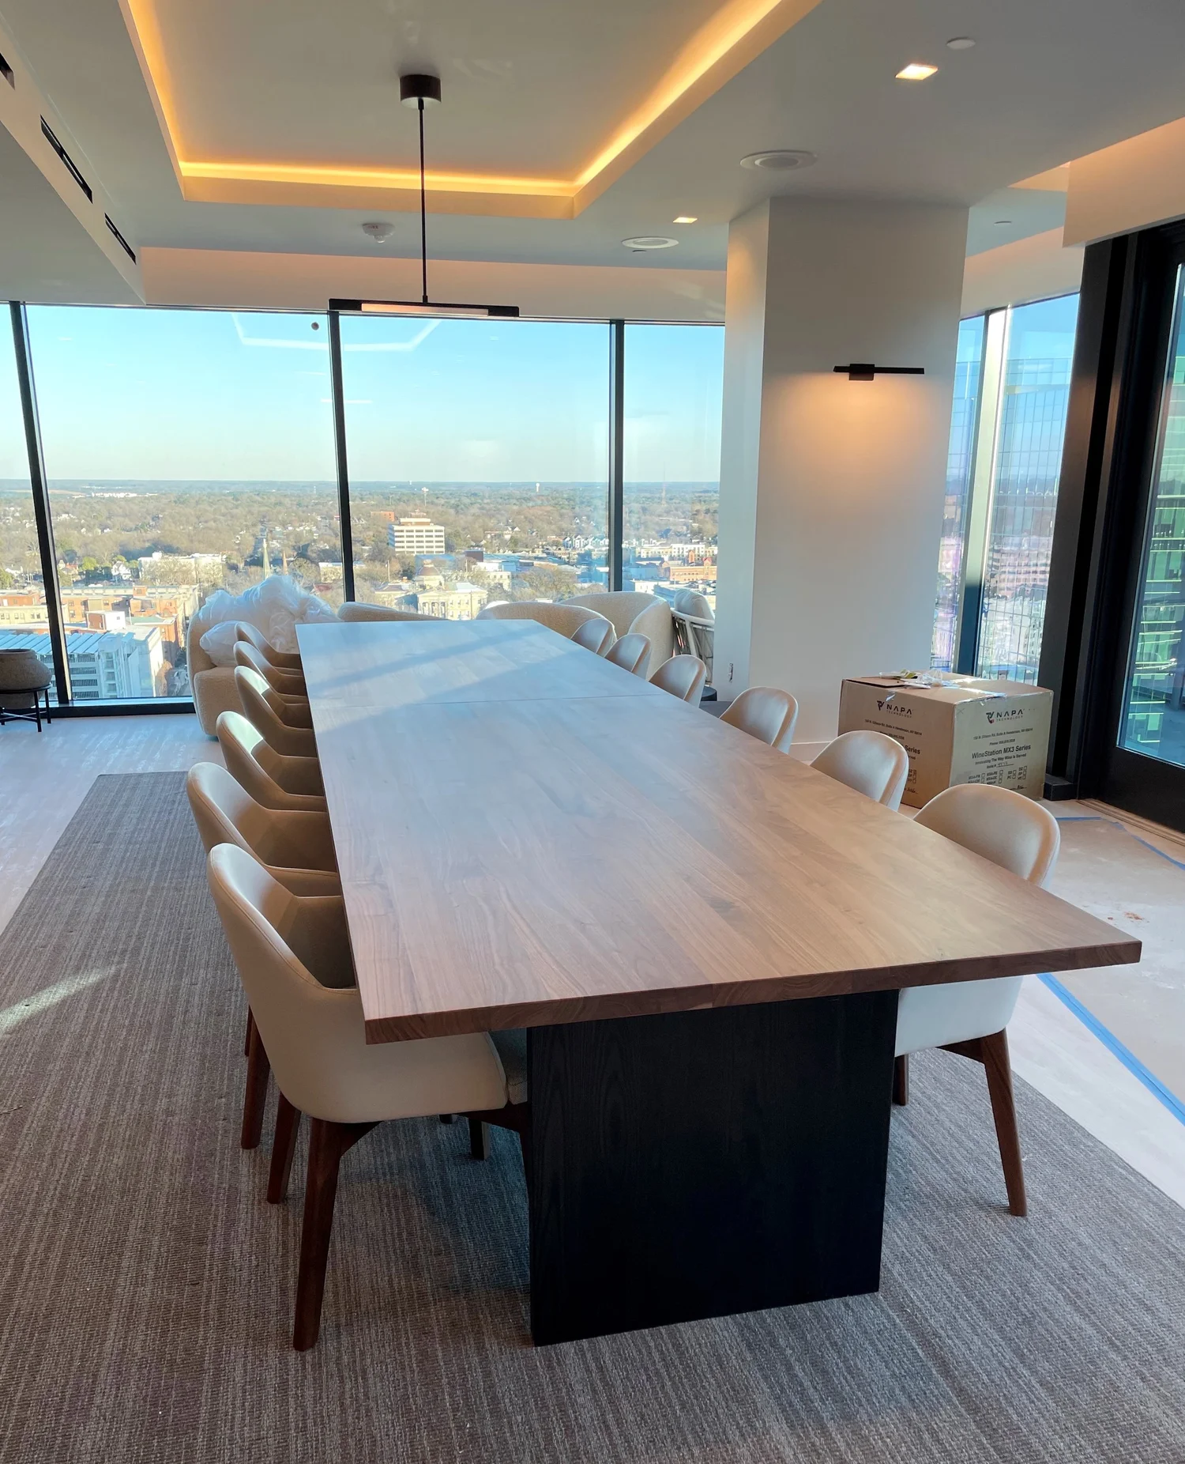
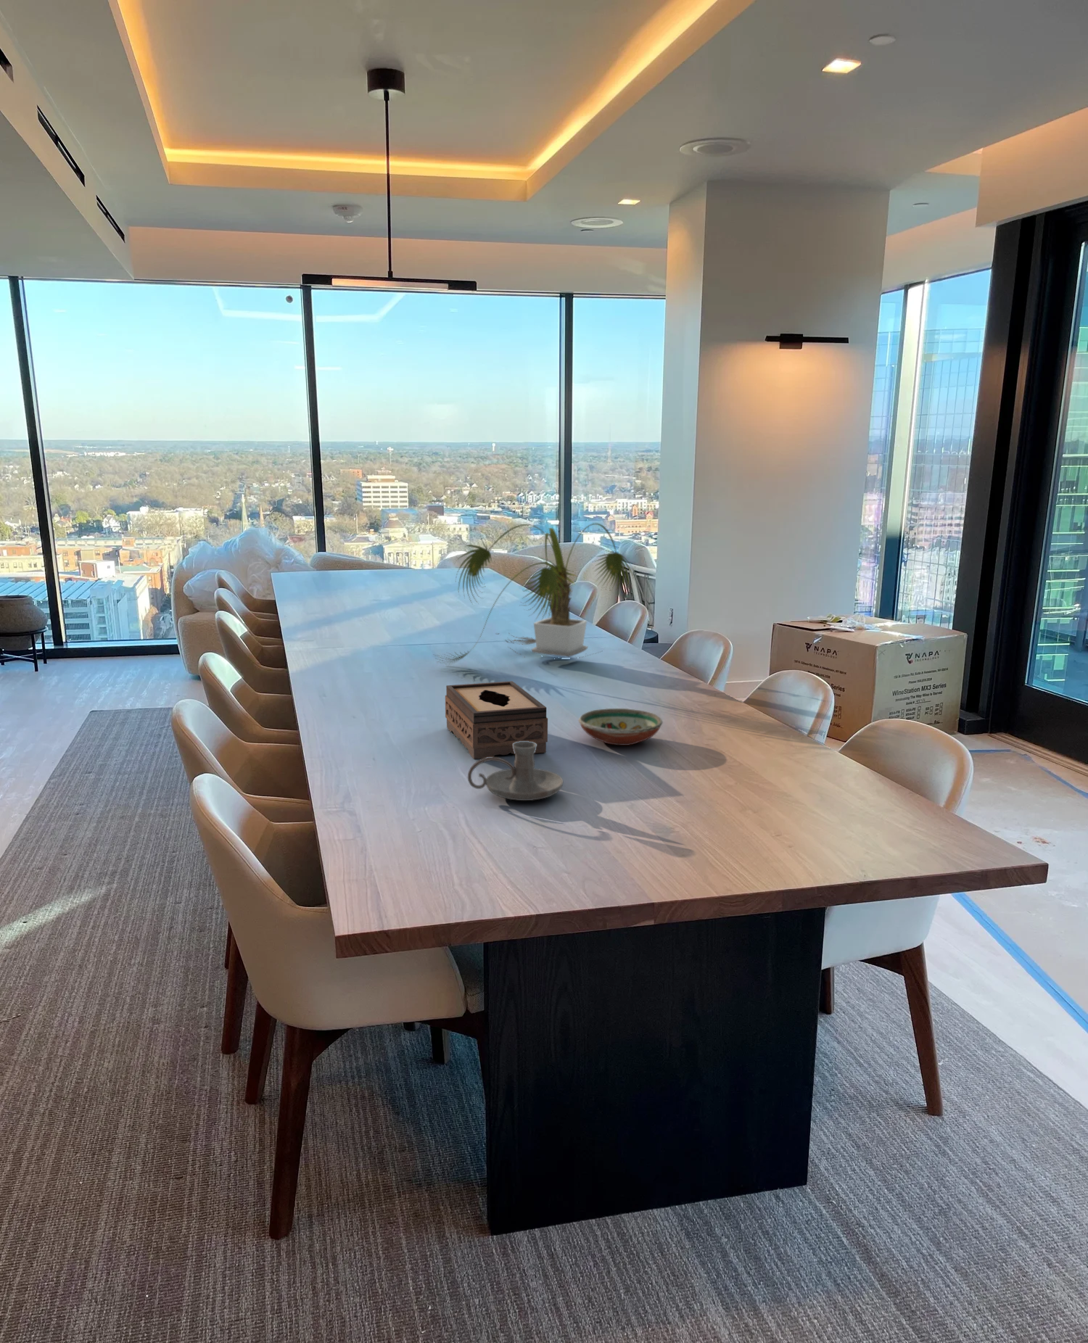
+ tissue box (494, 717)
+ decorative bowl (619, 729)
+ plant (538, 593)
+ candle holder (515, 769)
